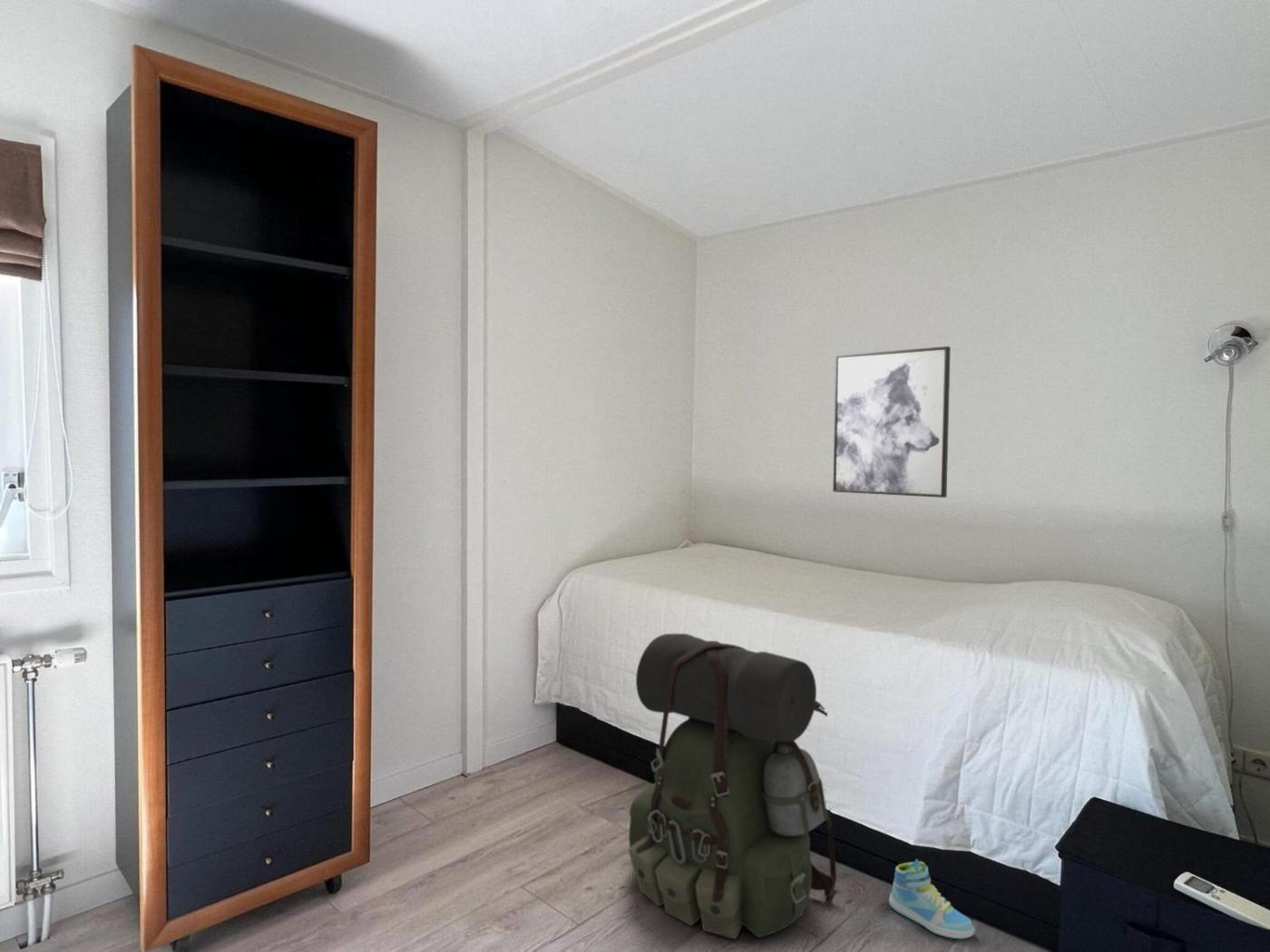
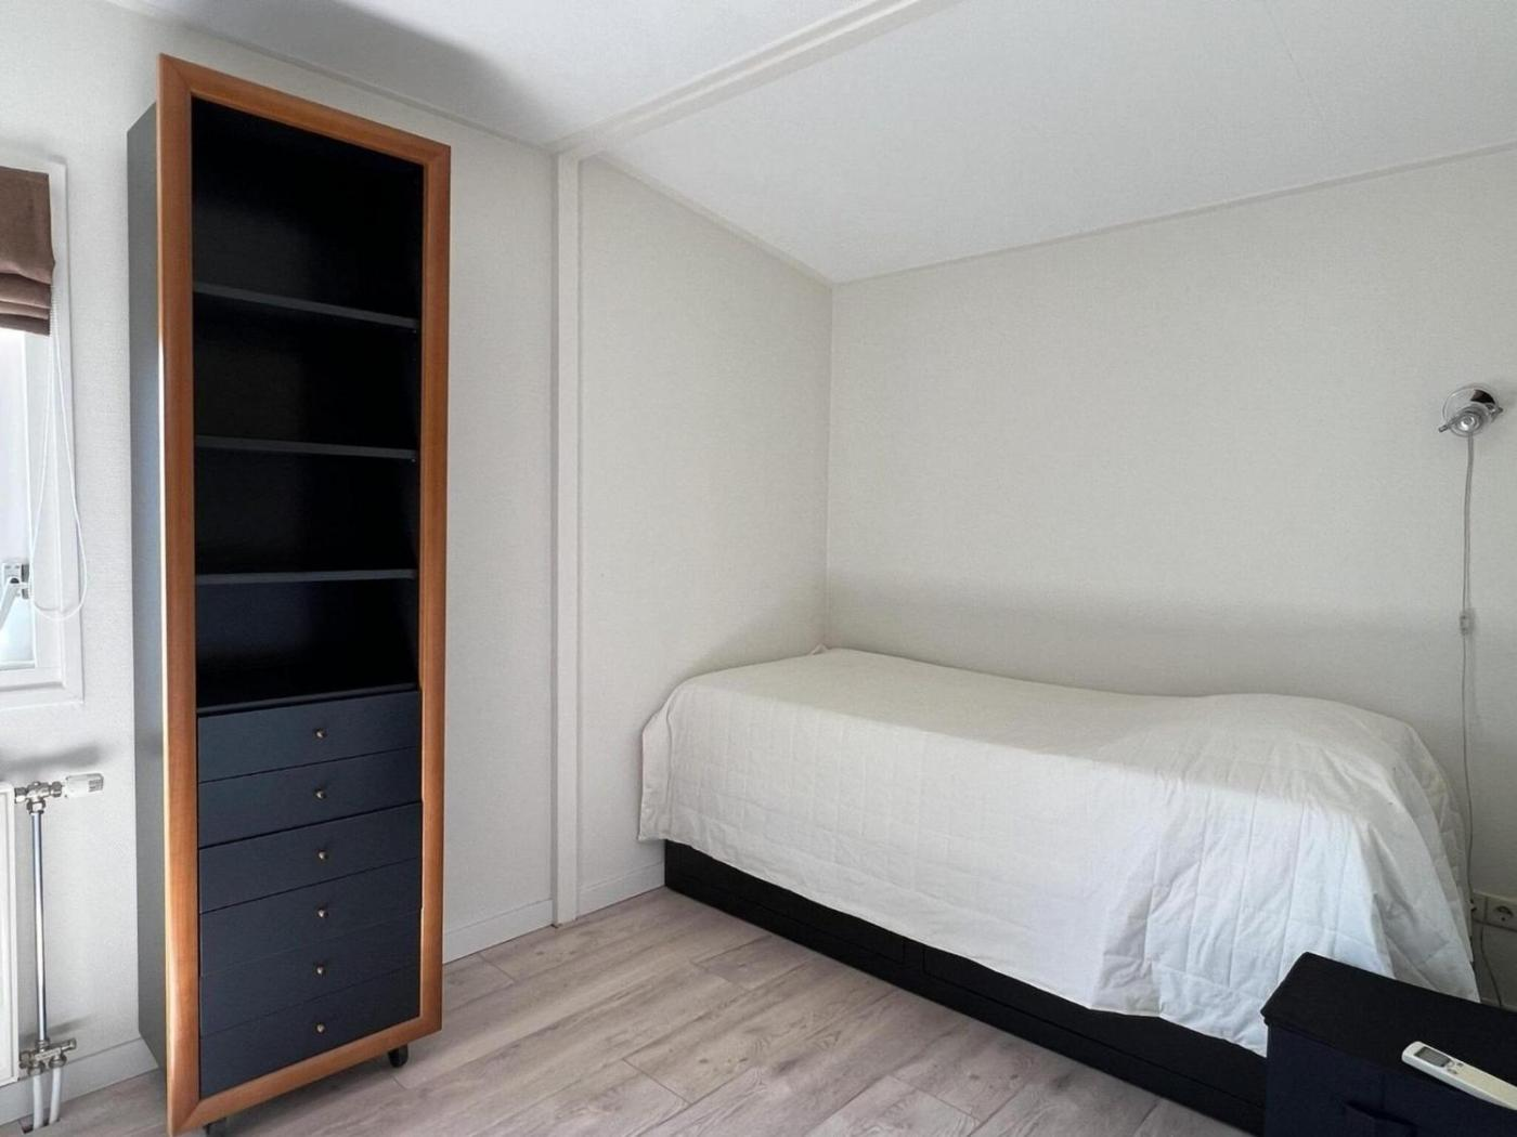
- wall art (888, 423)
- backpack (735, 760)
- sneaker (930, 894)
